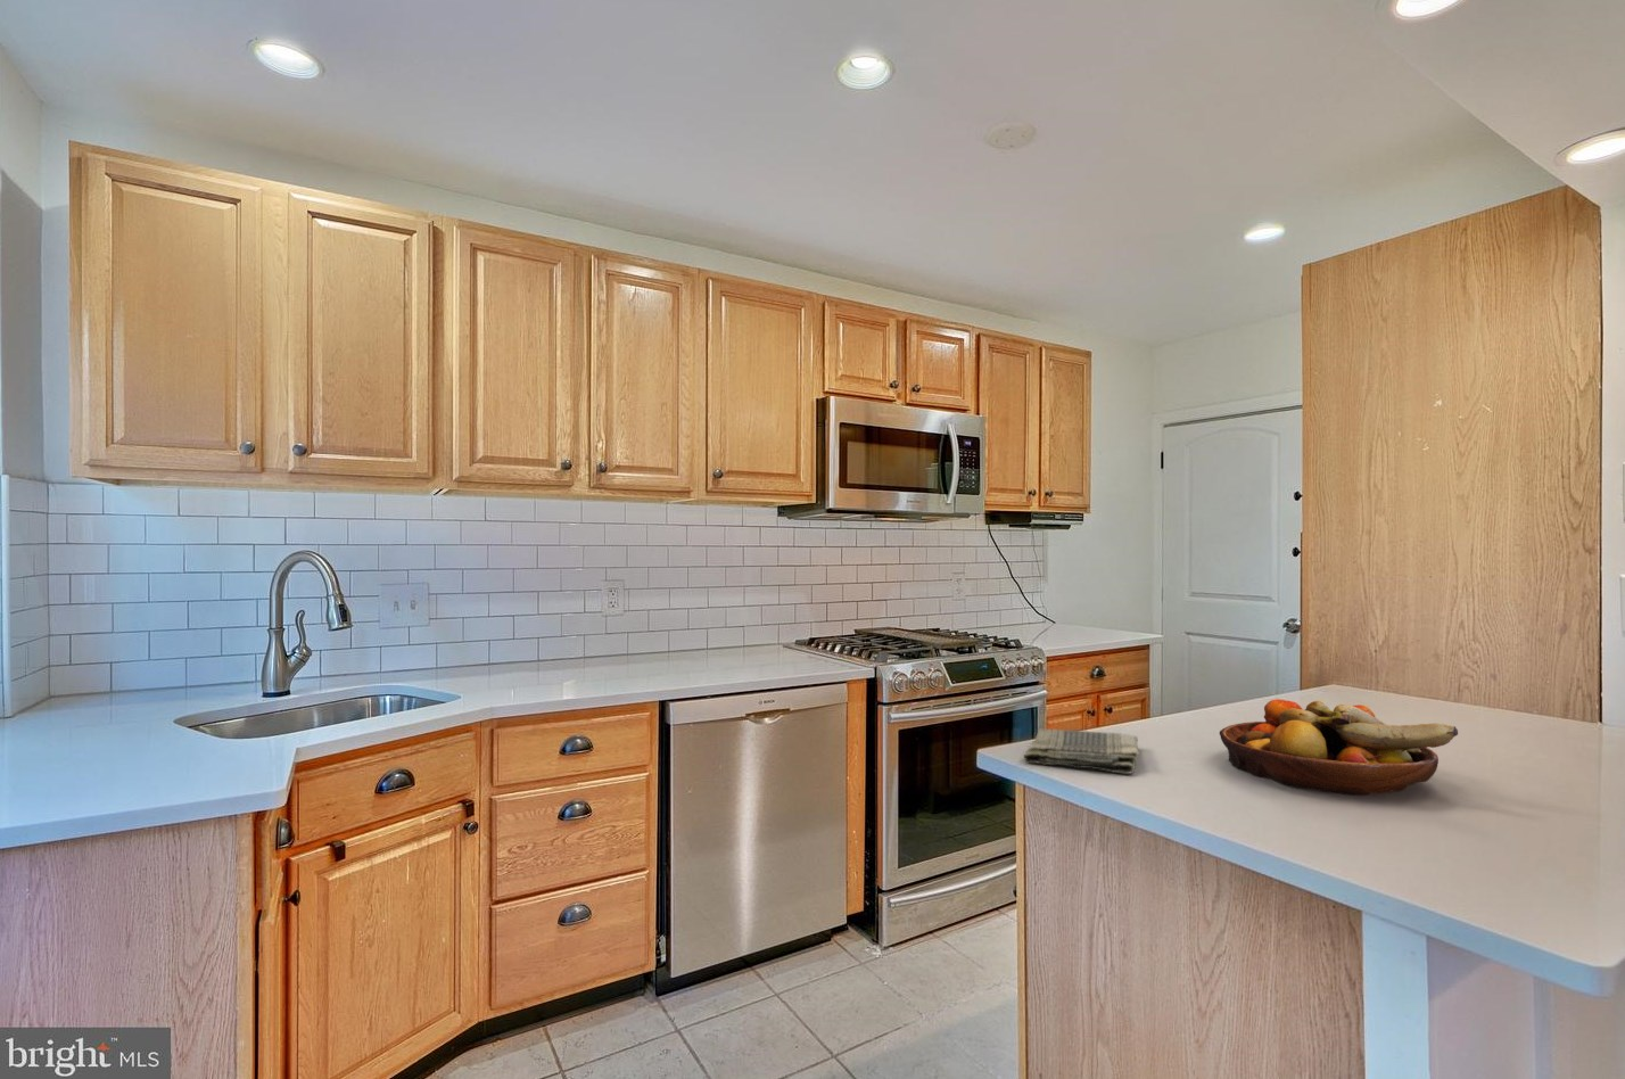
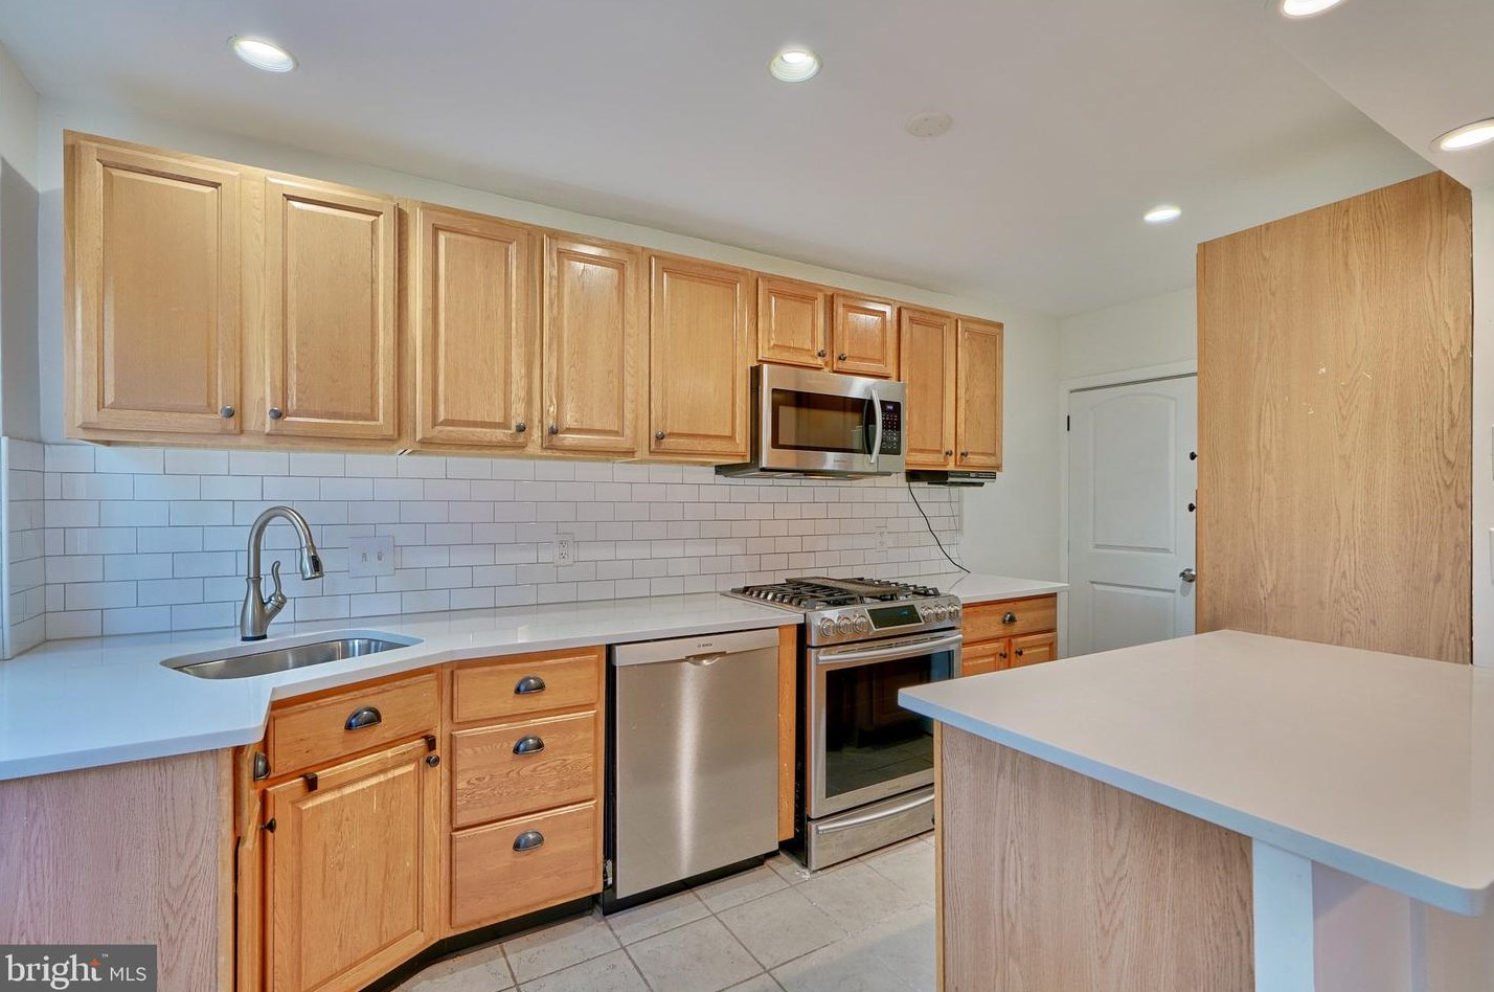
- dish towel (1082, 745)
- fruit bowl (1324, 735)
